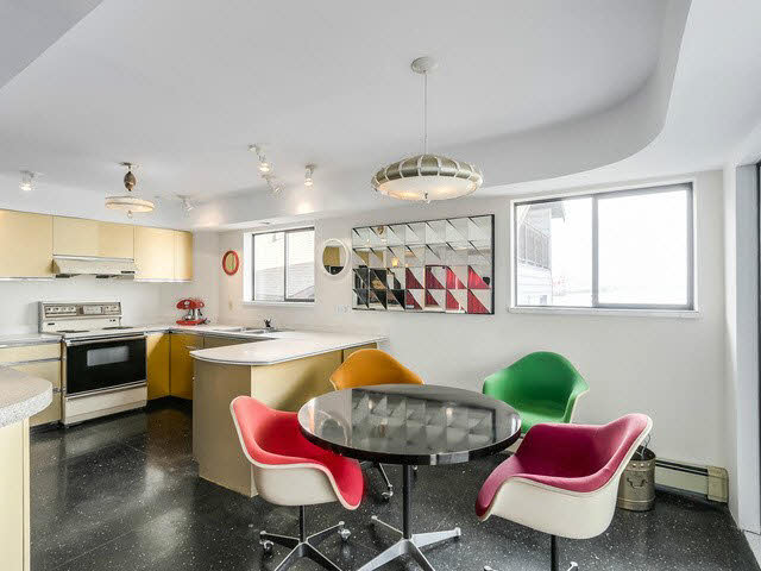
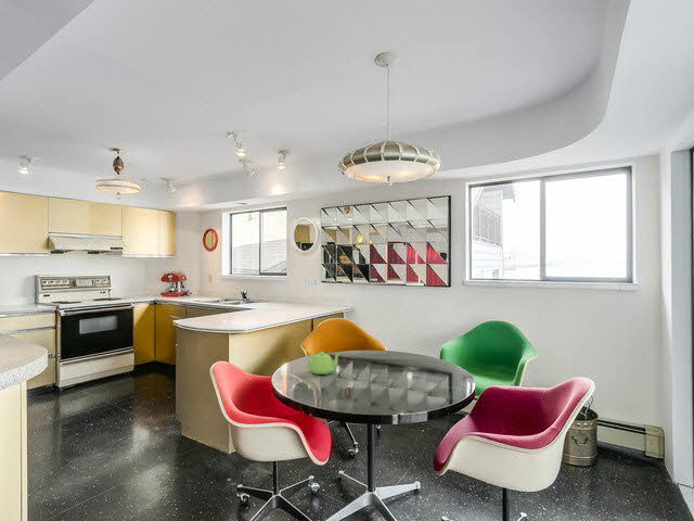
+ teapot (323, 361)
